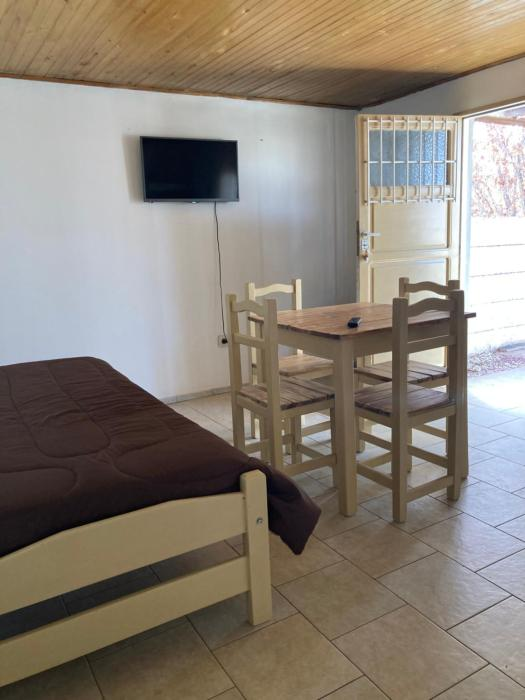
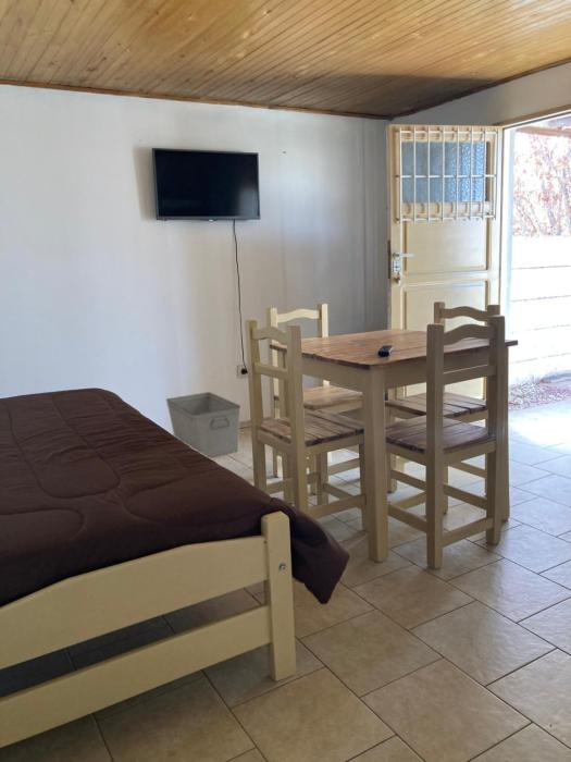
+ storage bin (203, 423)
